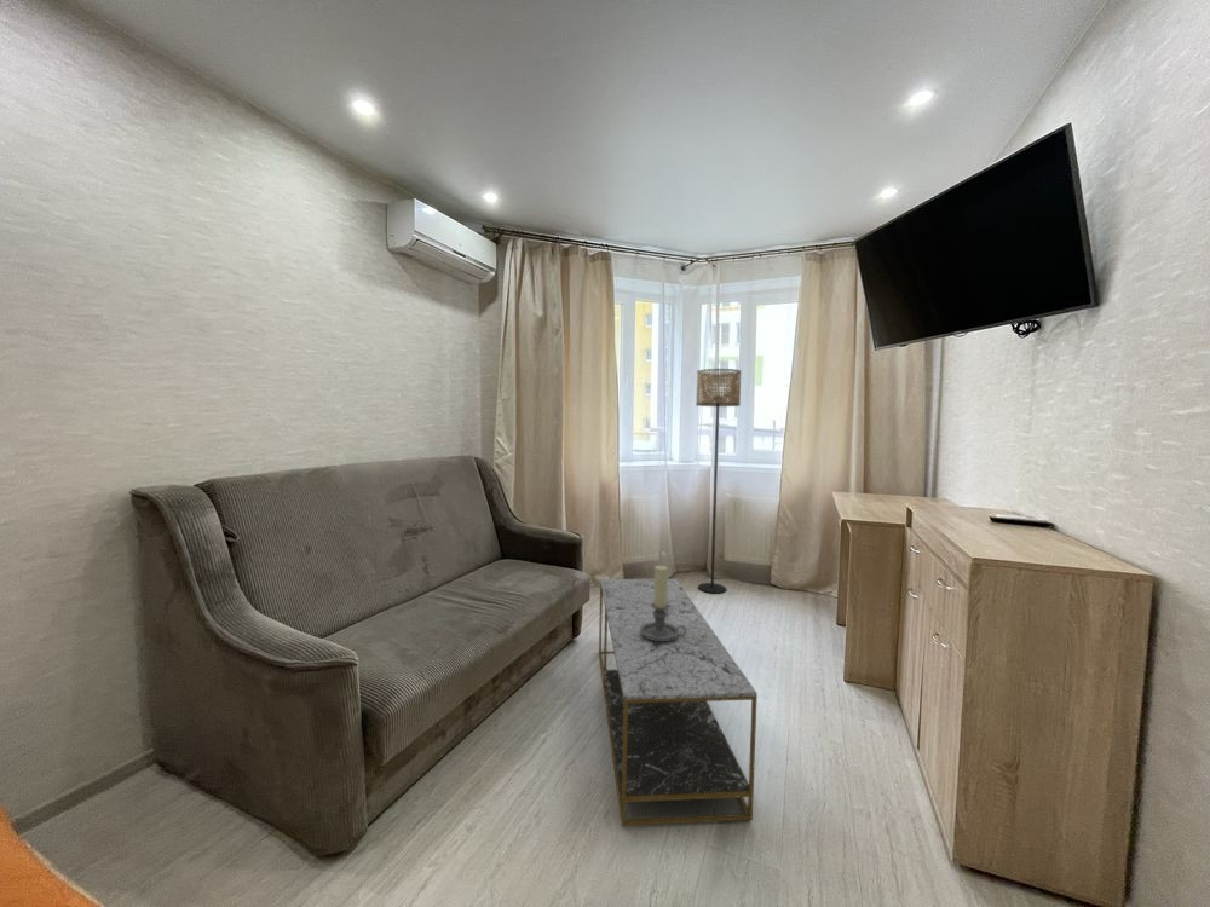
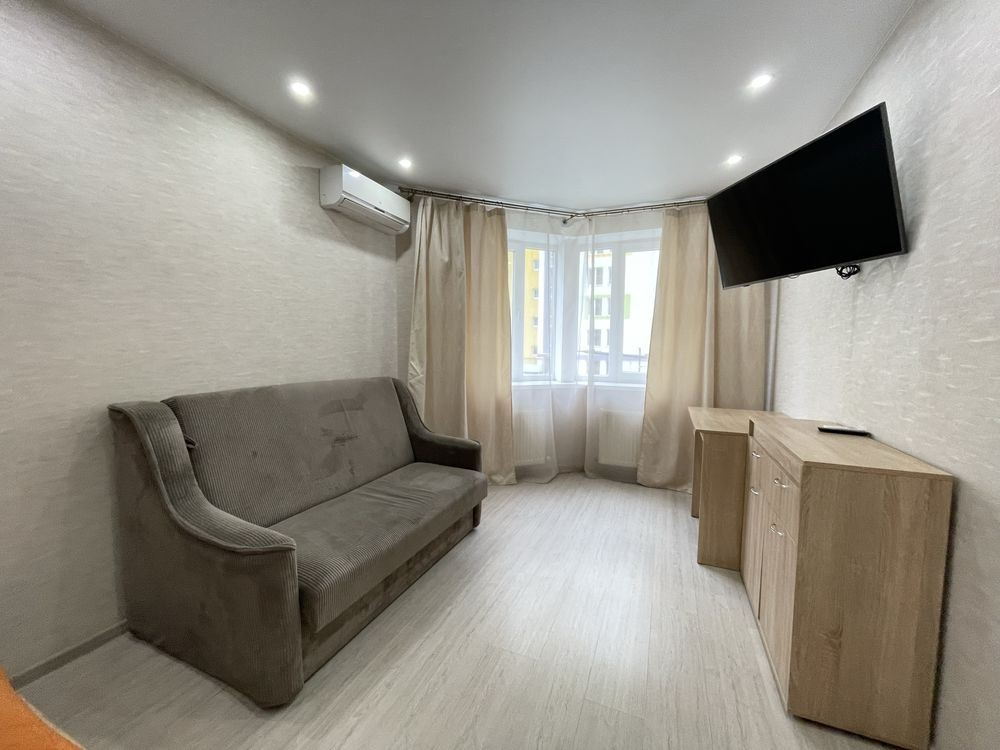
- floor lamp (715, 480)
- candle holder (664, 600)
- coffee table (656, 668)
